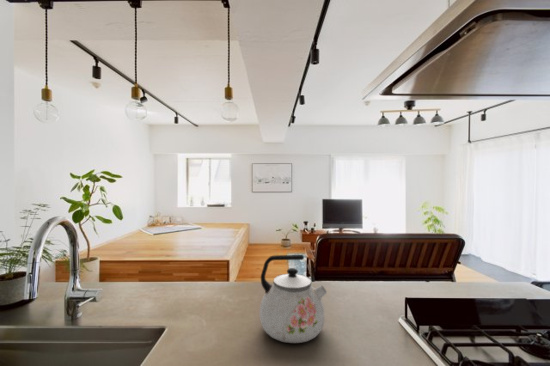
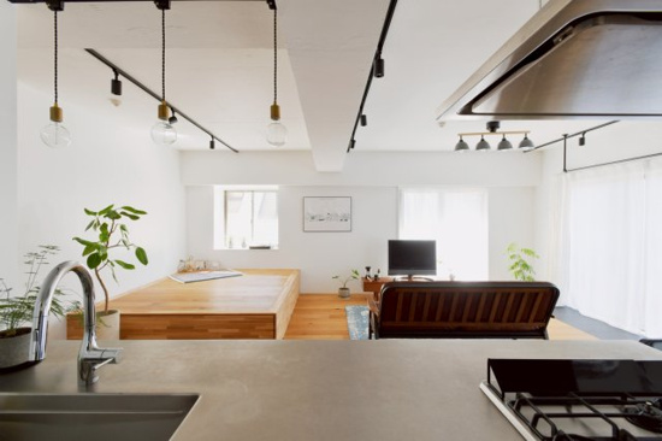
- kettle (292, 292)
